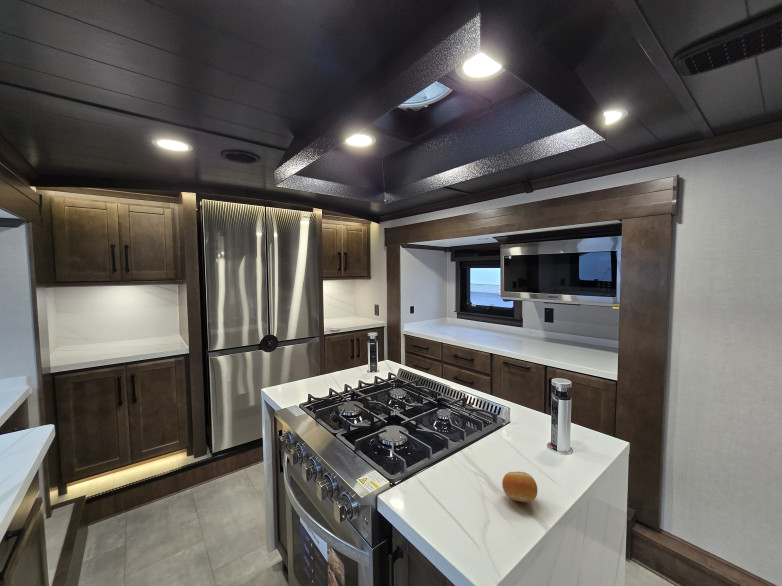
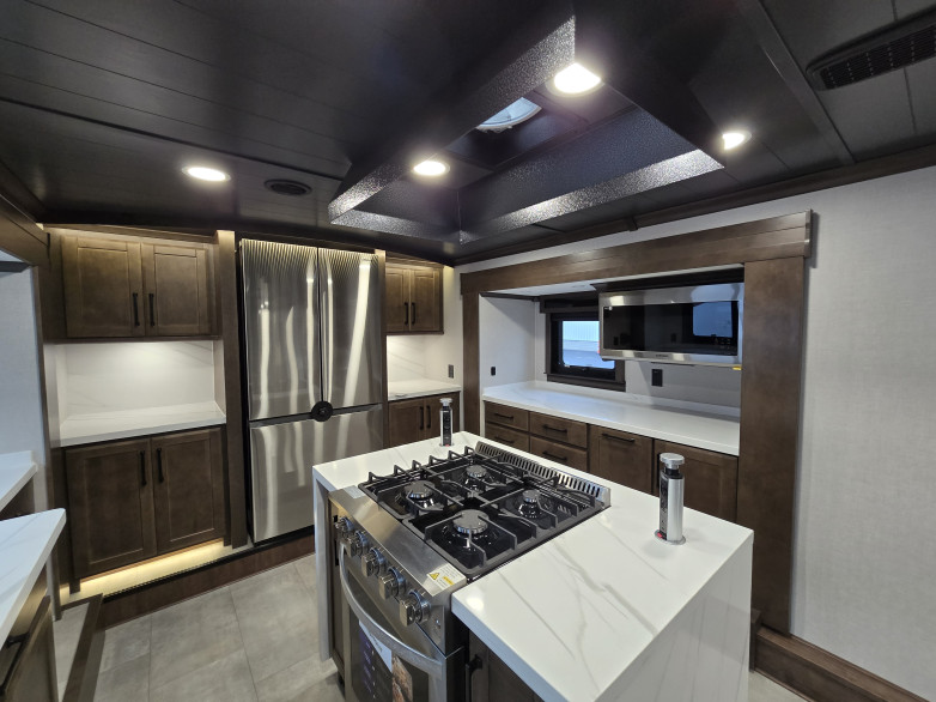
- fruit (519, 486)
